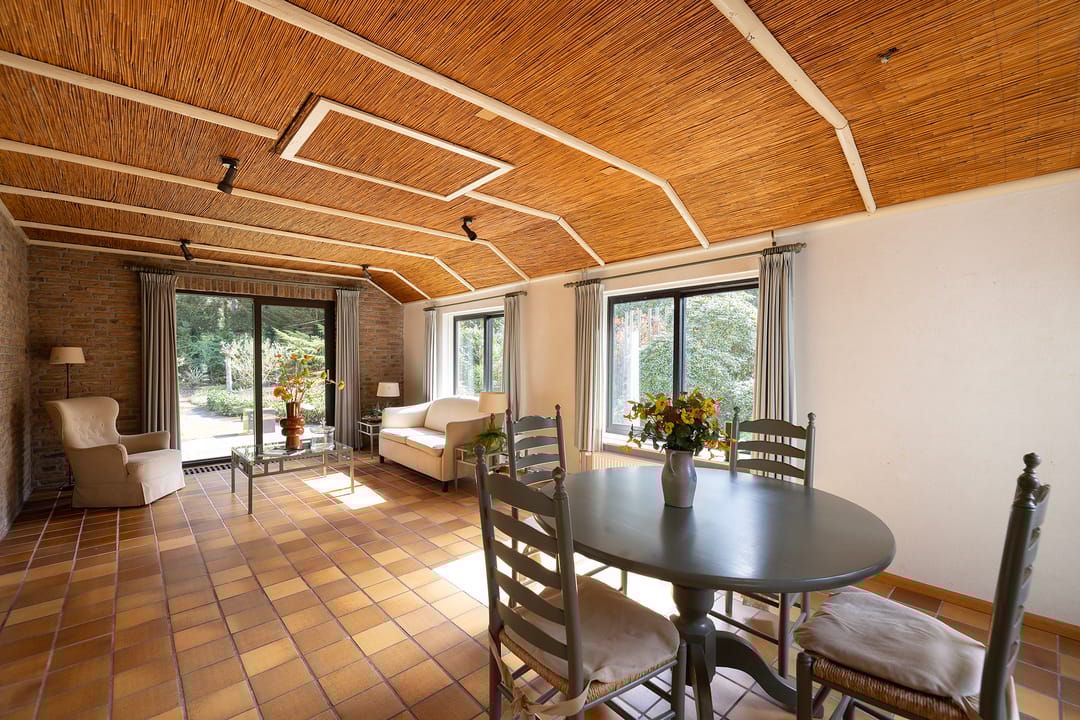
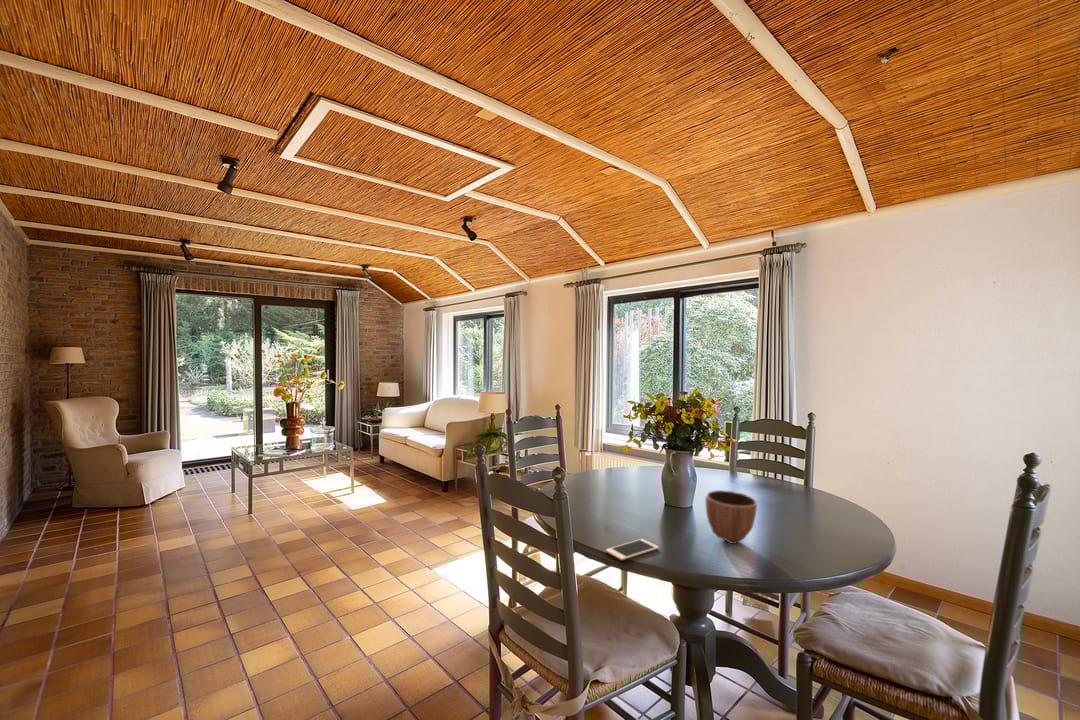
+ cell phone (632, 549)
+ decorative bowl (730, 518)
